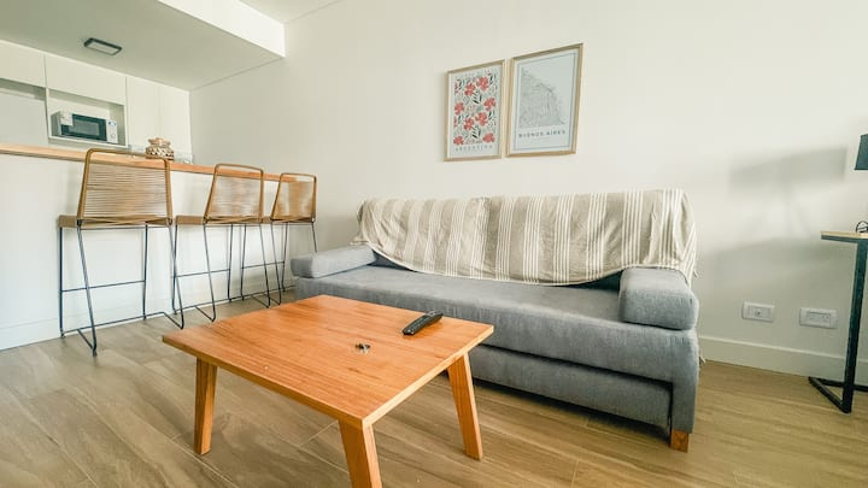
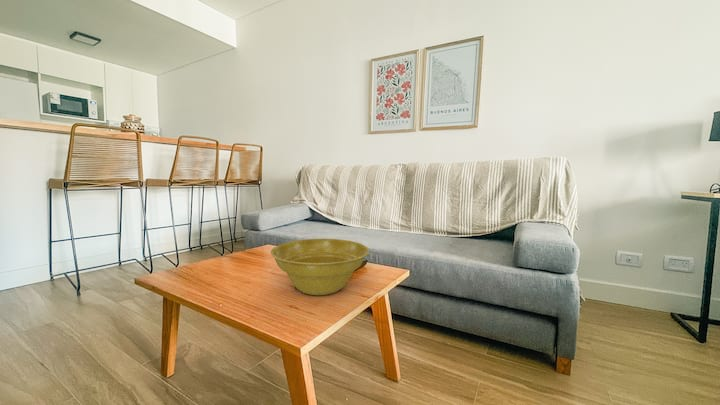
+ planter bowl (320, 268)
